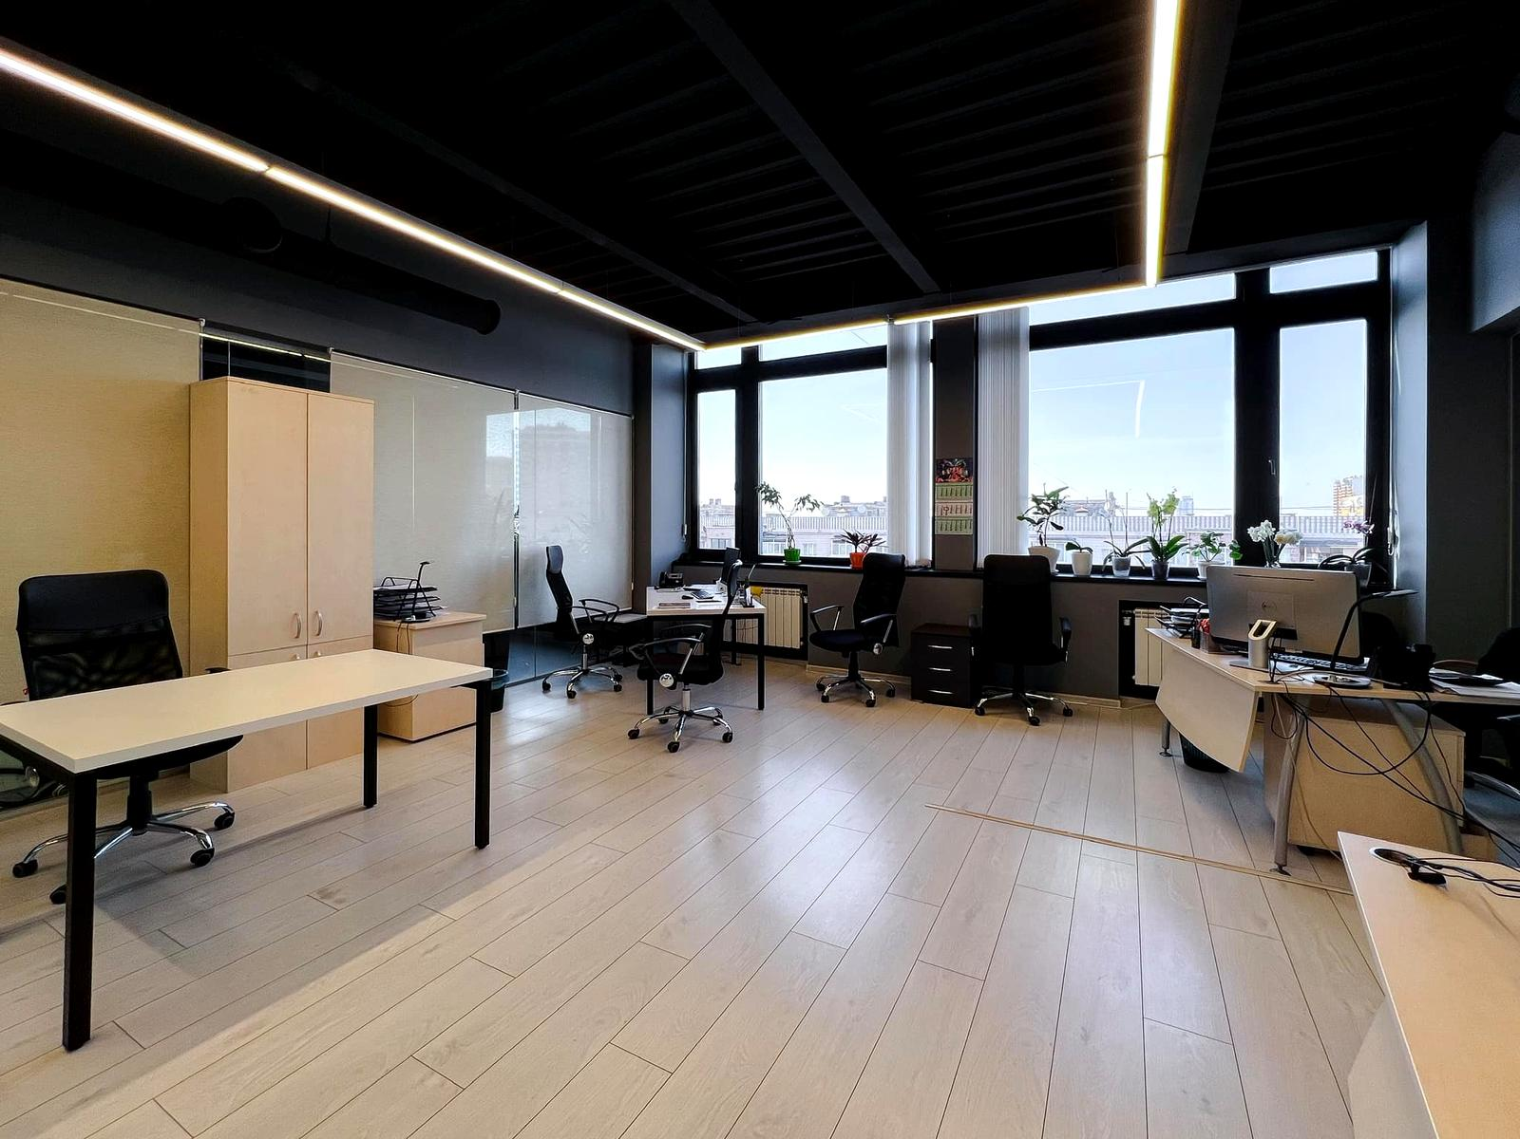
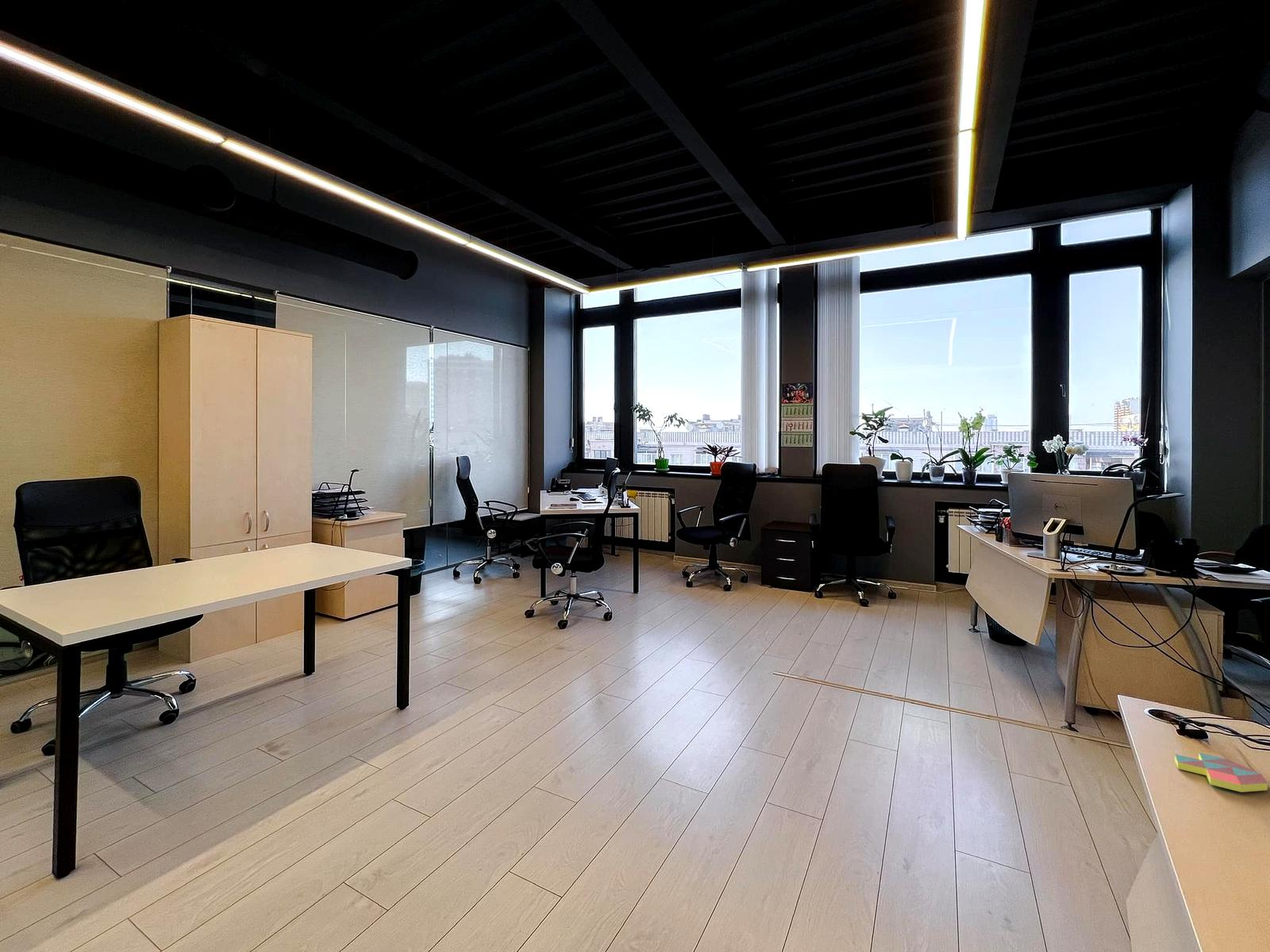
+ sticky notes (1218, 771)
